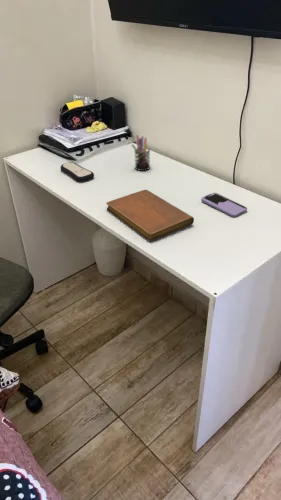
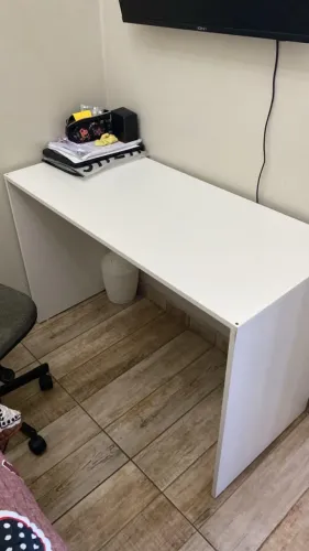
- pen holder (140, 152)
- notebook (148, 212)
- remote control (76, 171)
- smartphone (223, 204)
